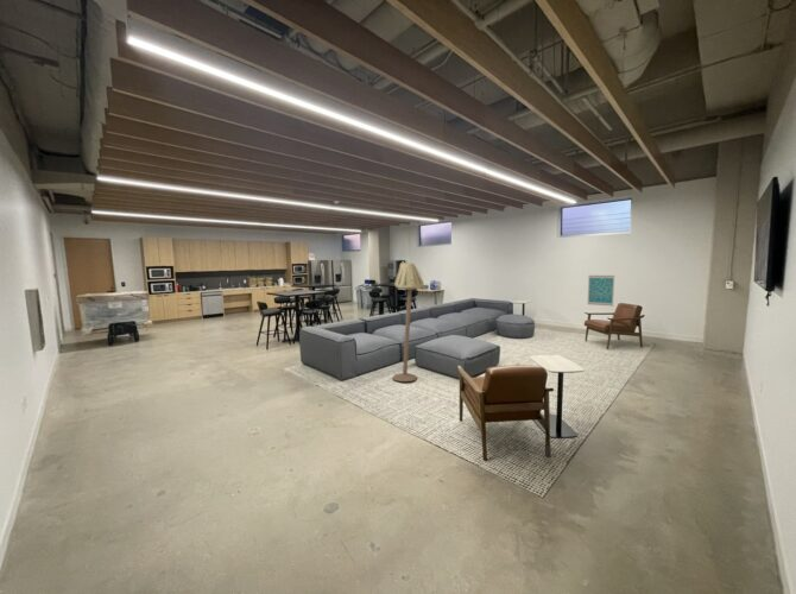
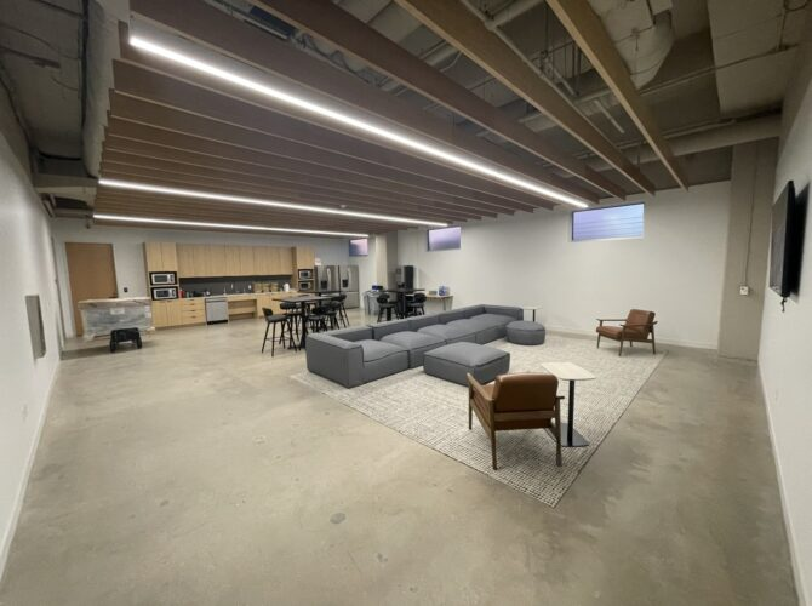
- wall art (600, 290)
- floor lamp (408, 320)
